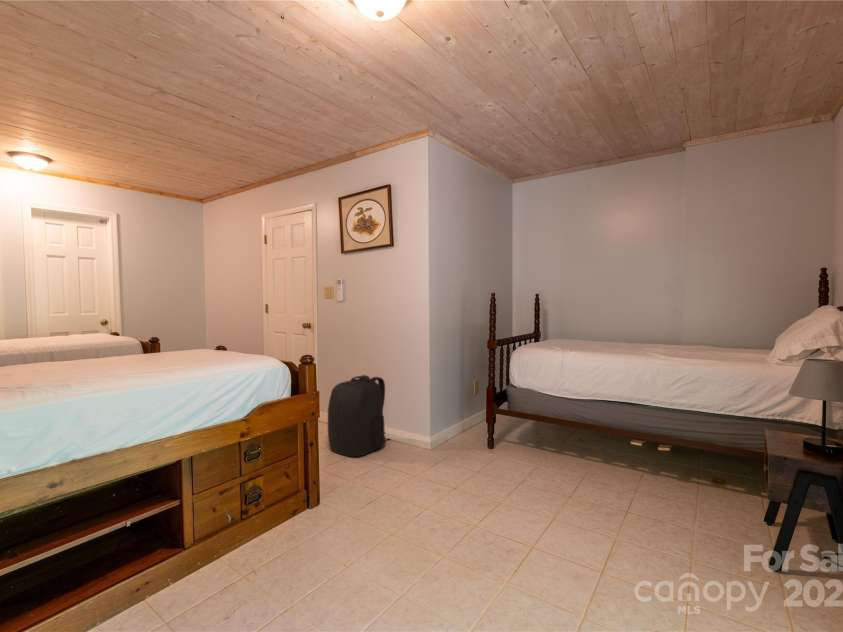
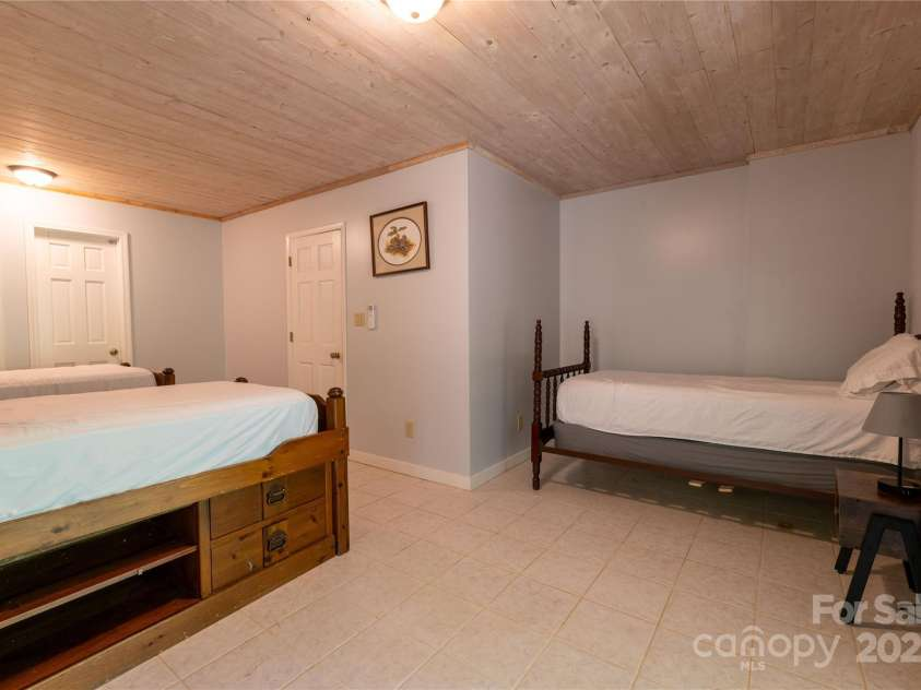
- backpack (361, 411)
